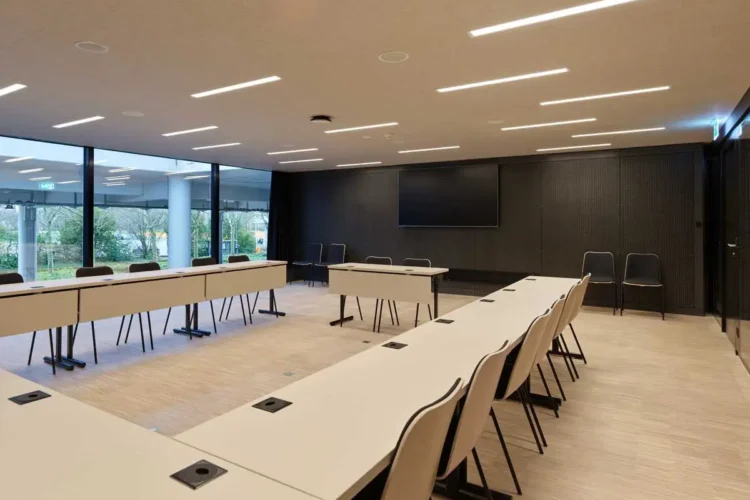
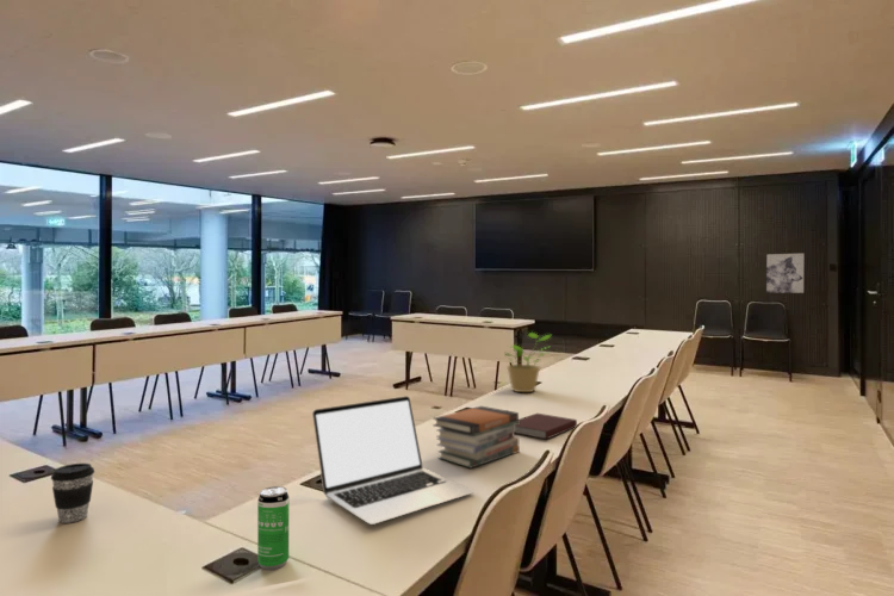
+ book stack (477, 435)
+ wall art (784, 273)
+ potted plant (526, 360)
+ coffee cup (73, 492)
+ beverage can (273, 527)
+ notebook (541, 424)
+ laptop (392, 452)
